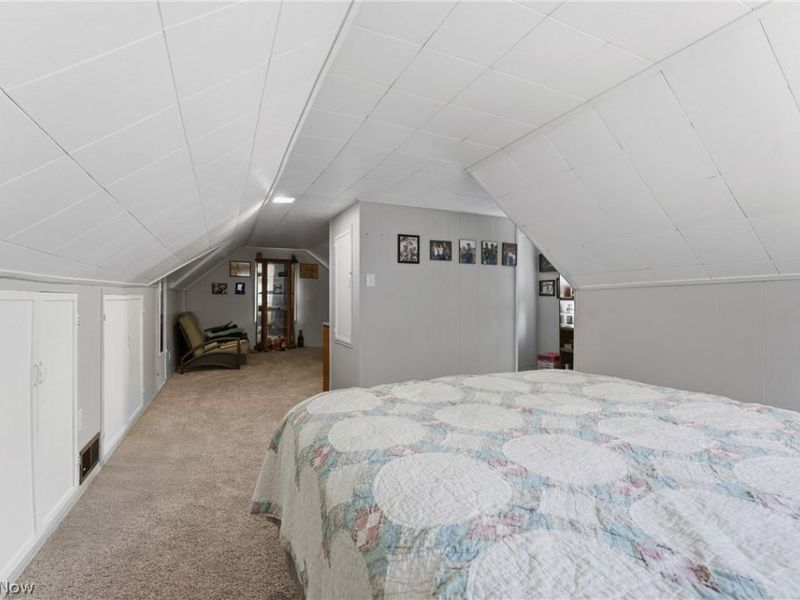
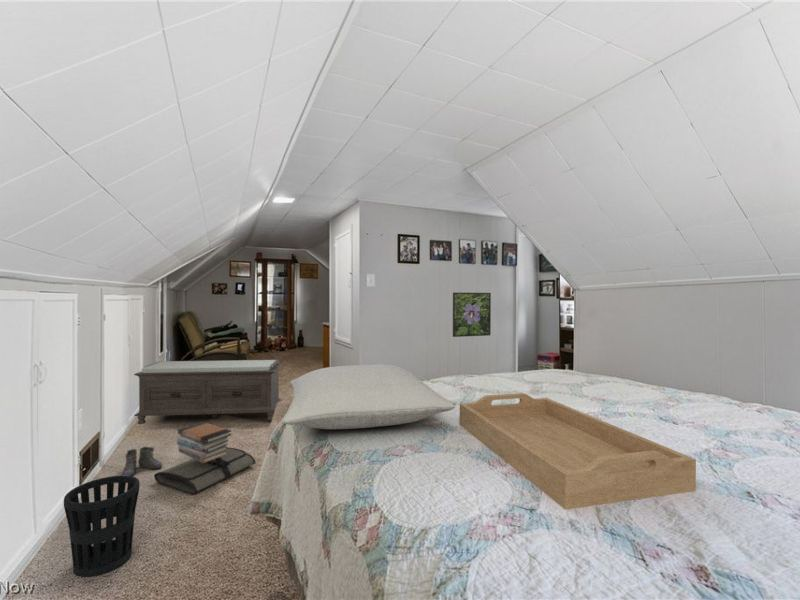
+ book stack (203, 449)
+ wastebasket (100, 524)
+ boots (139, 460)
+ serving tray (553, 434)
+ bench (213, 390)
+ pillow (361, 393)
+ tool roll (207, 462)
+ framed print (472, 314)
